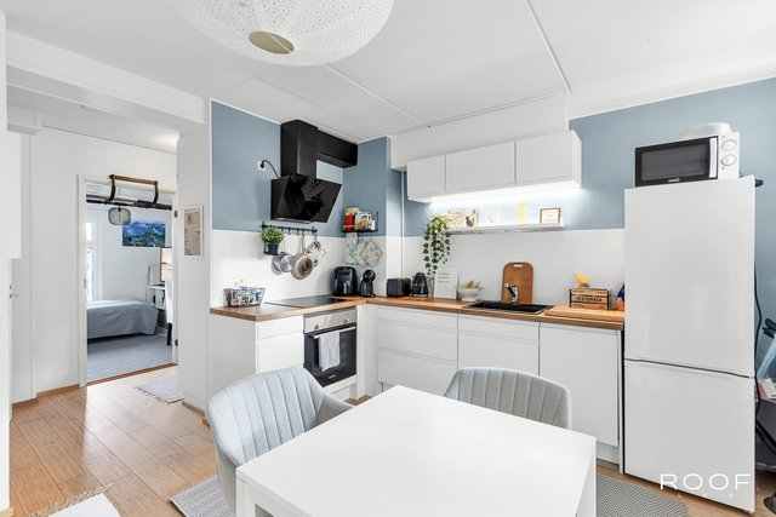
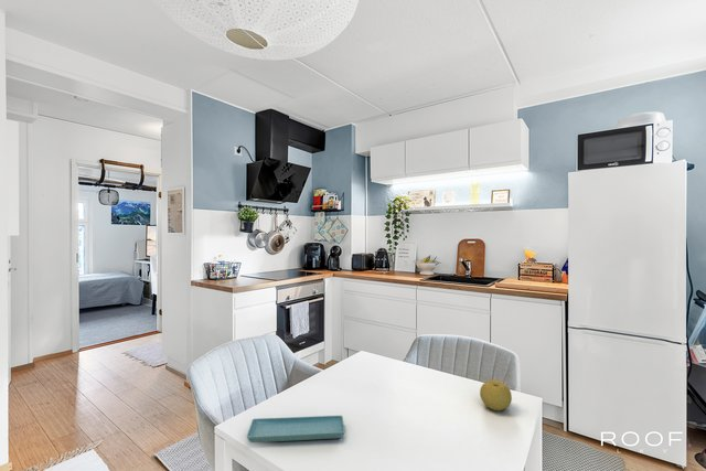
+ saucer (297, 428)
+ fruit (495, 395)
